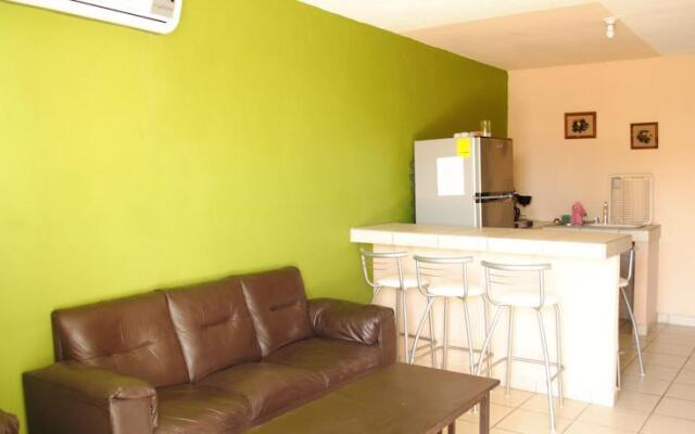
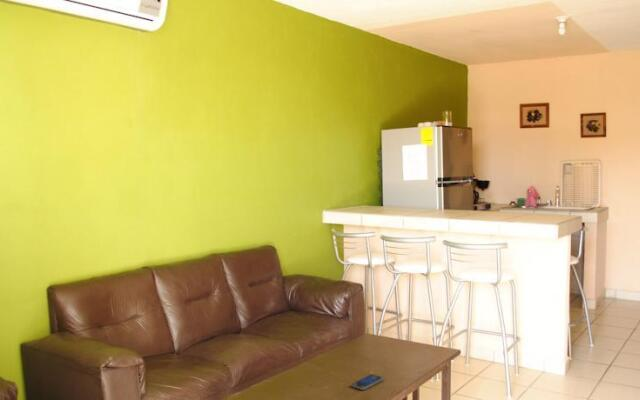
+ smartphone (367, 381)
